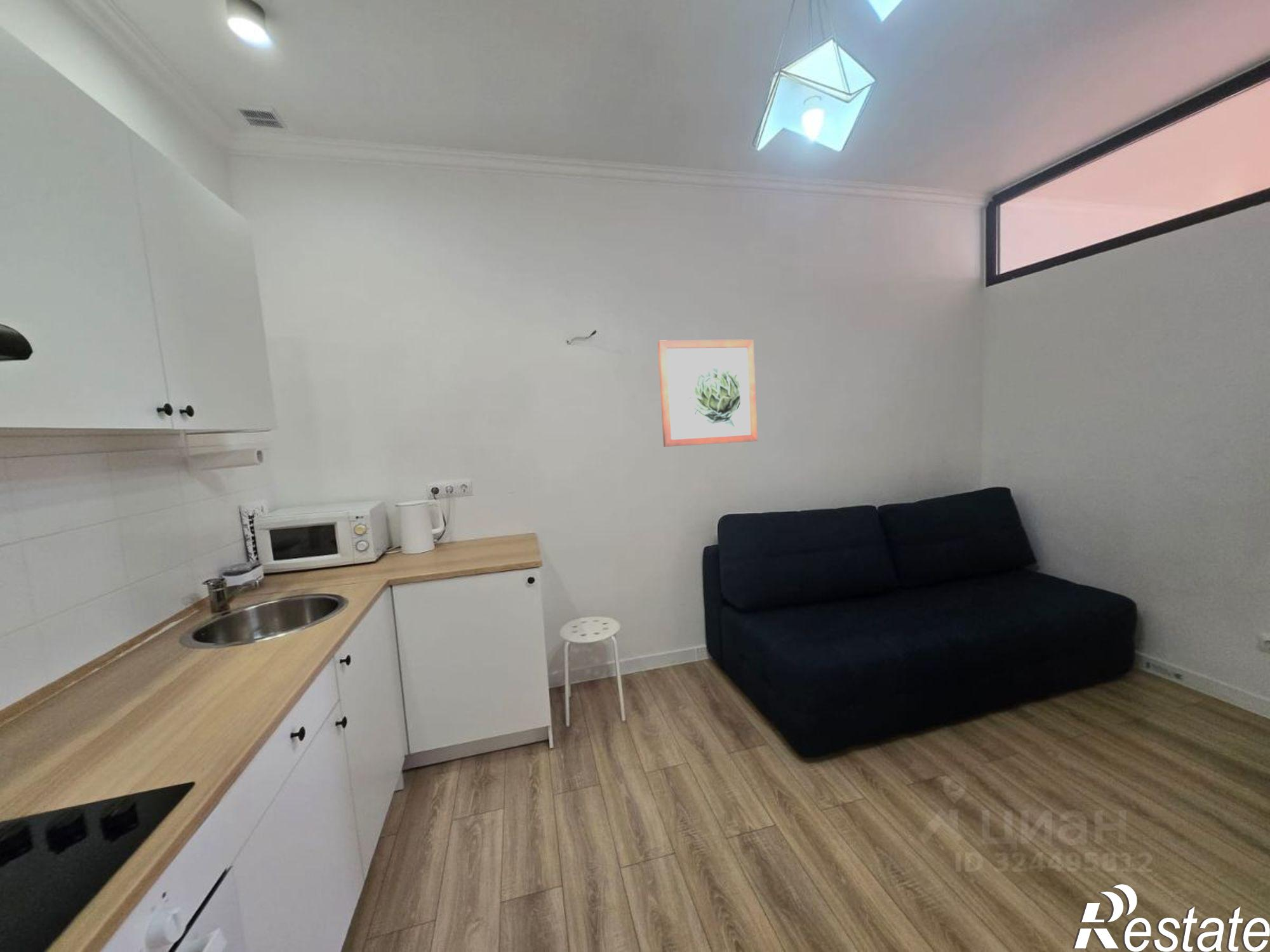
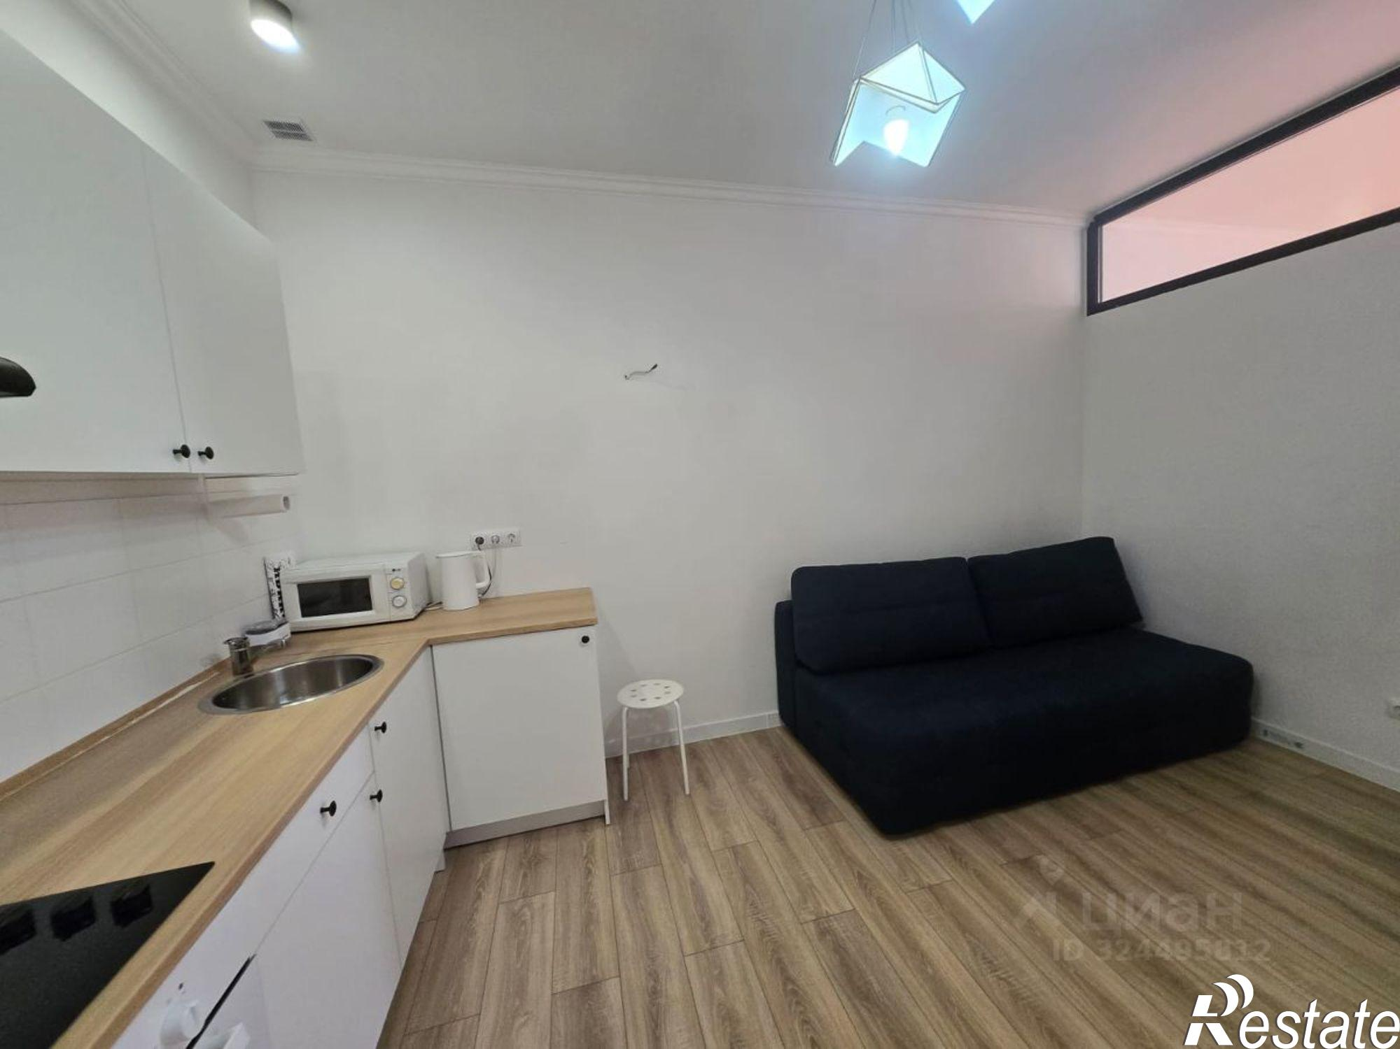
- wall art (709, 392)
